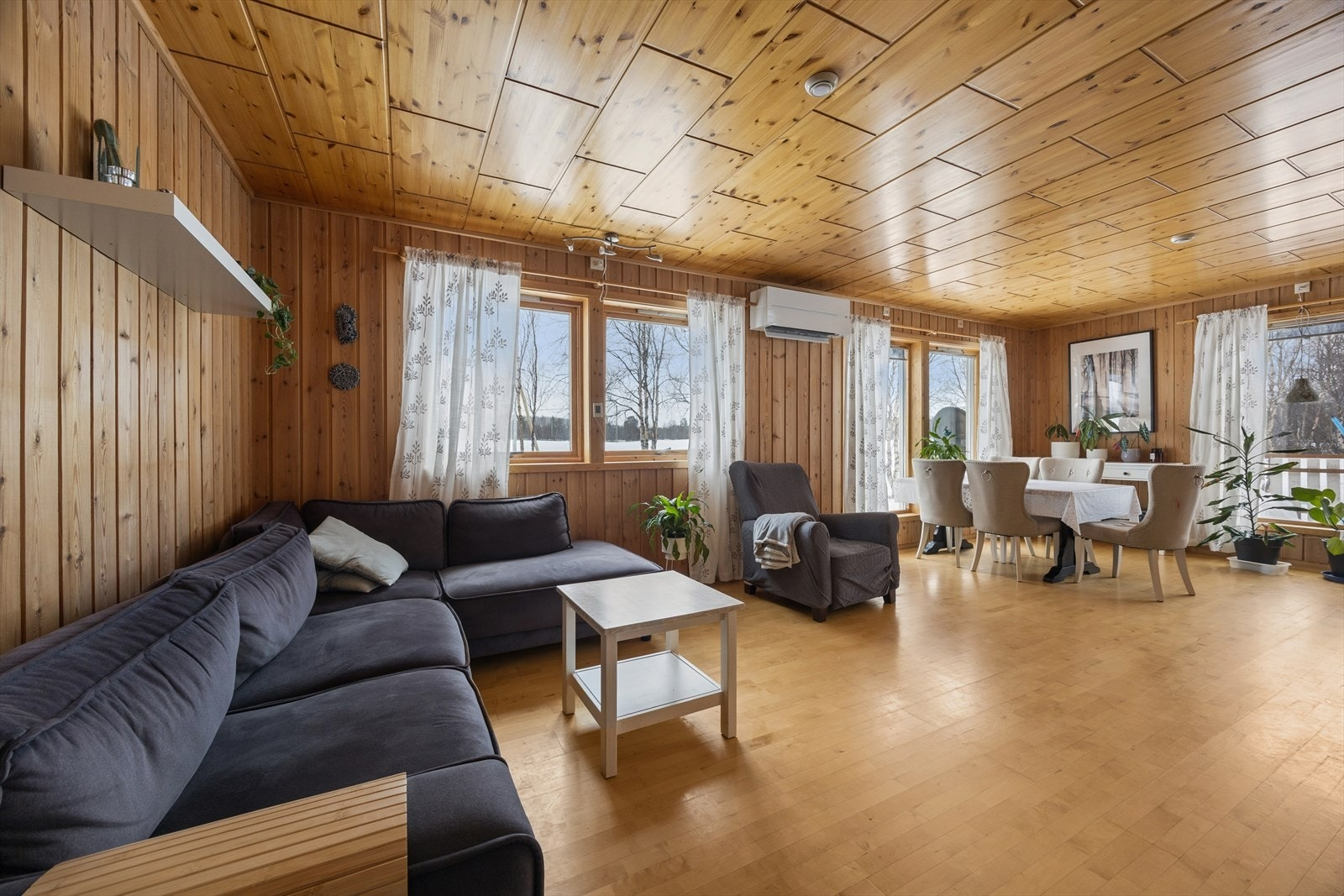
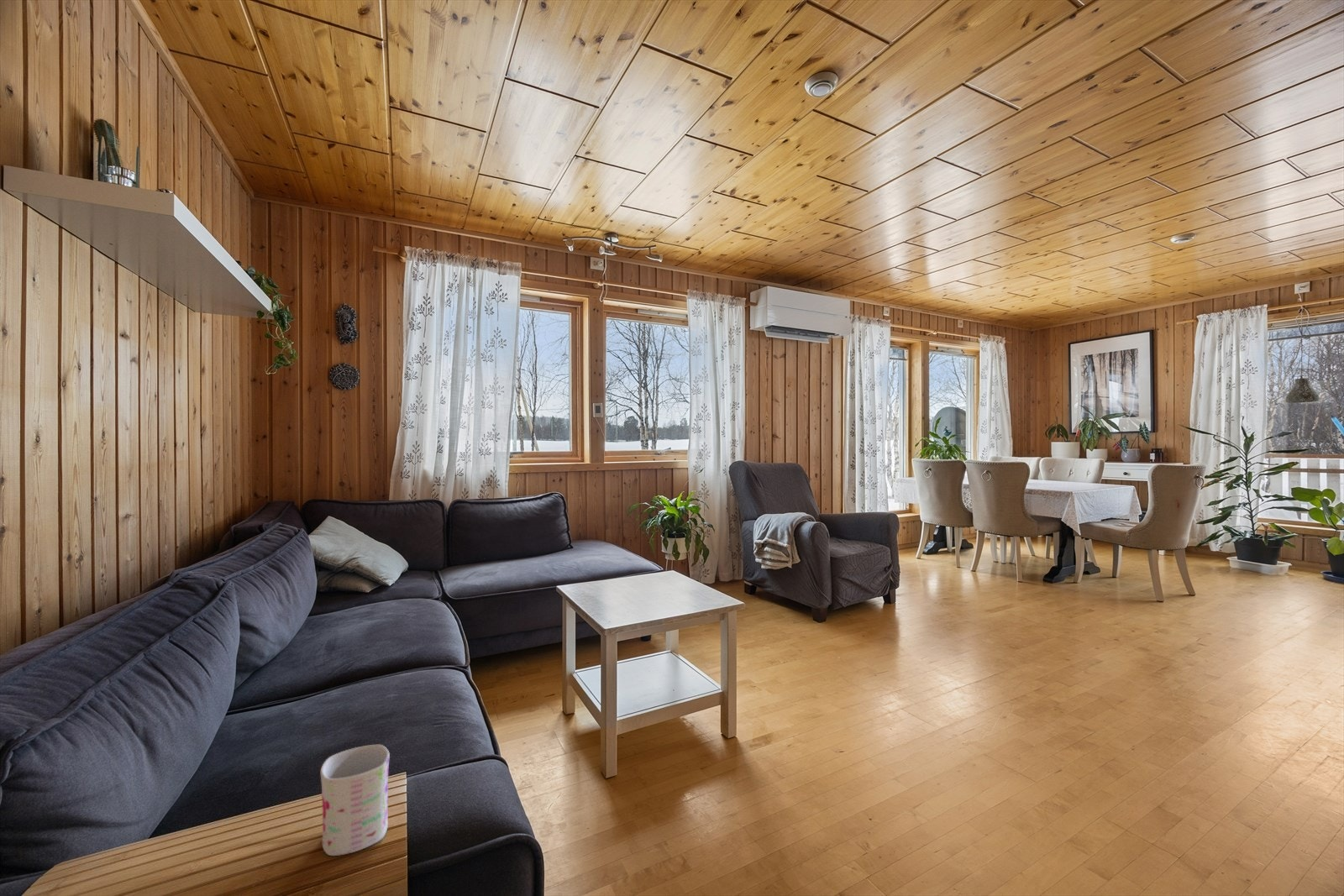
+ mug (355, 792)
